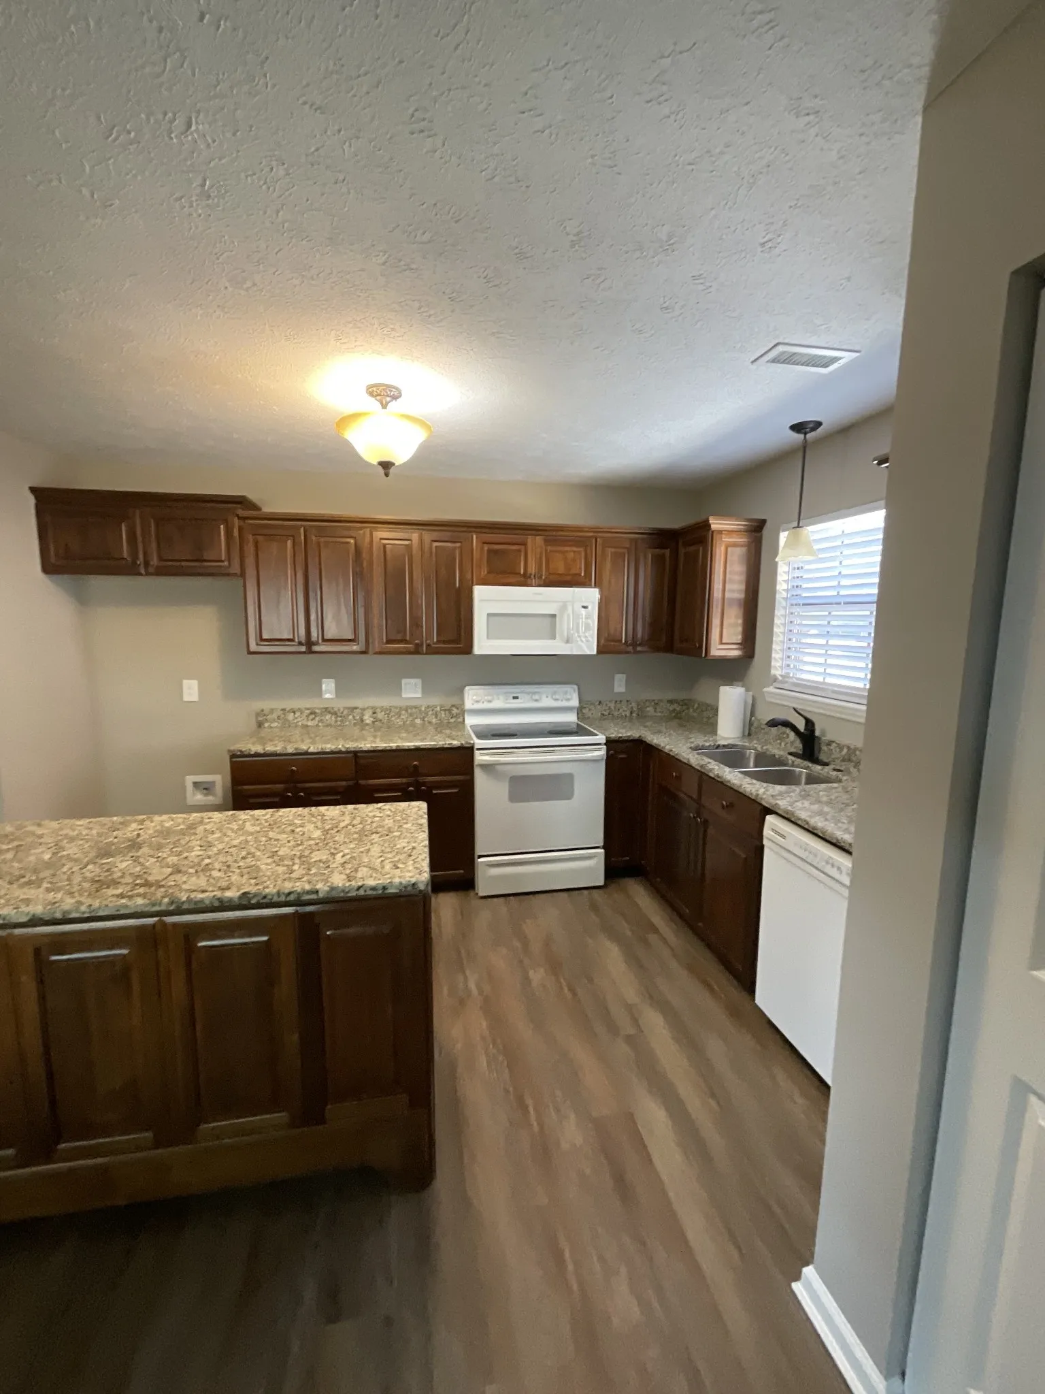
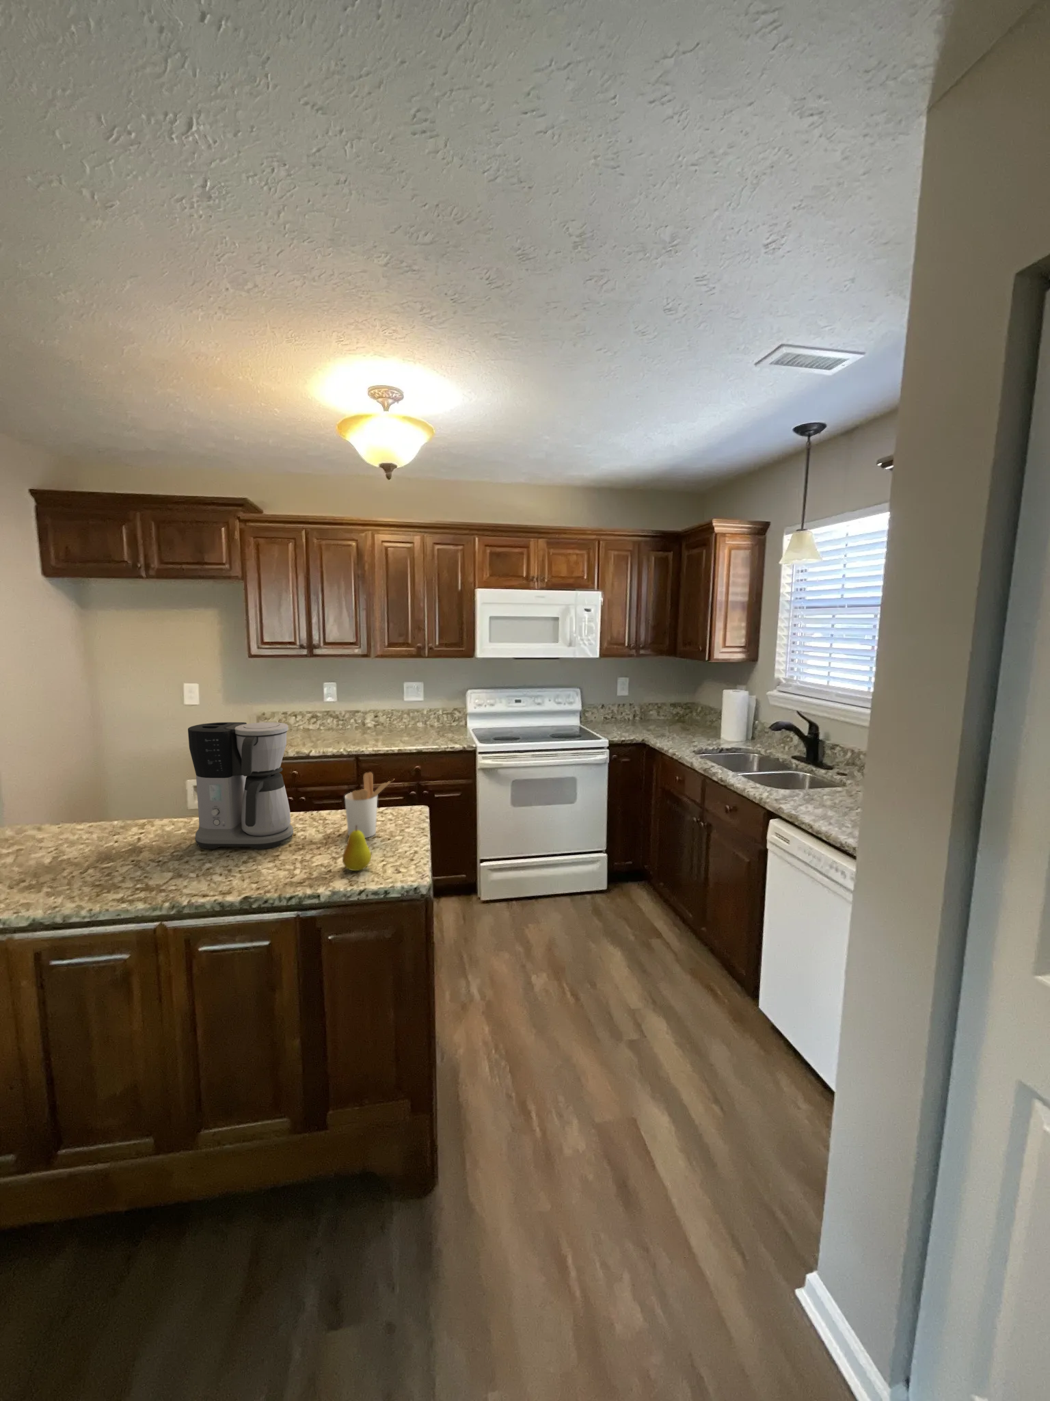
+ fruit (356, 846)
+ utensil holder (369, 805)
+ coffee maker (239, 784)
